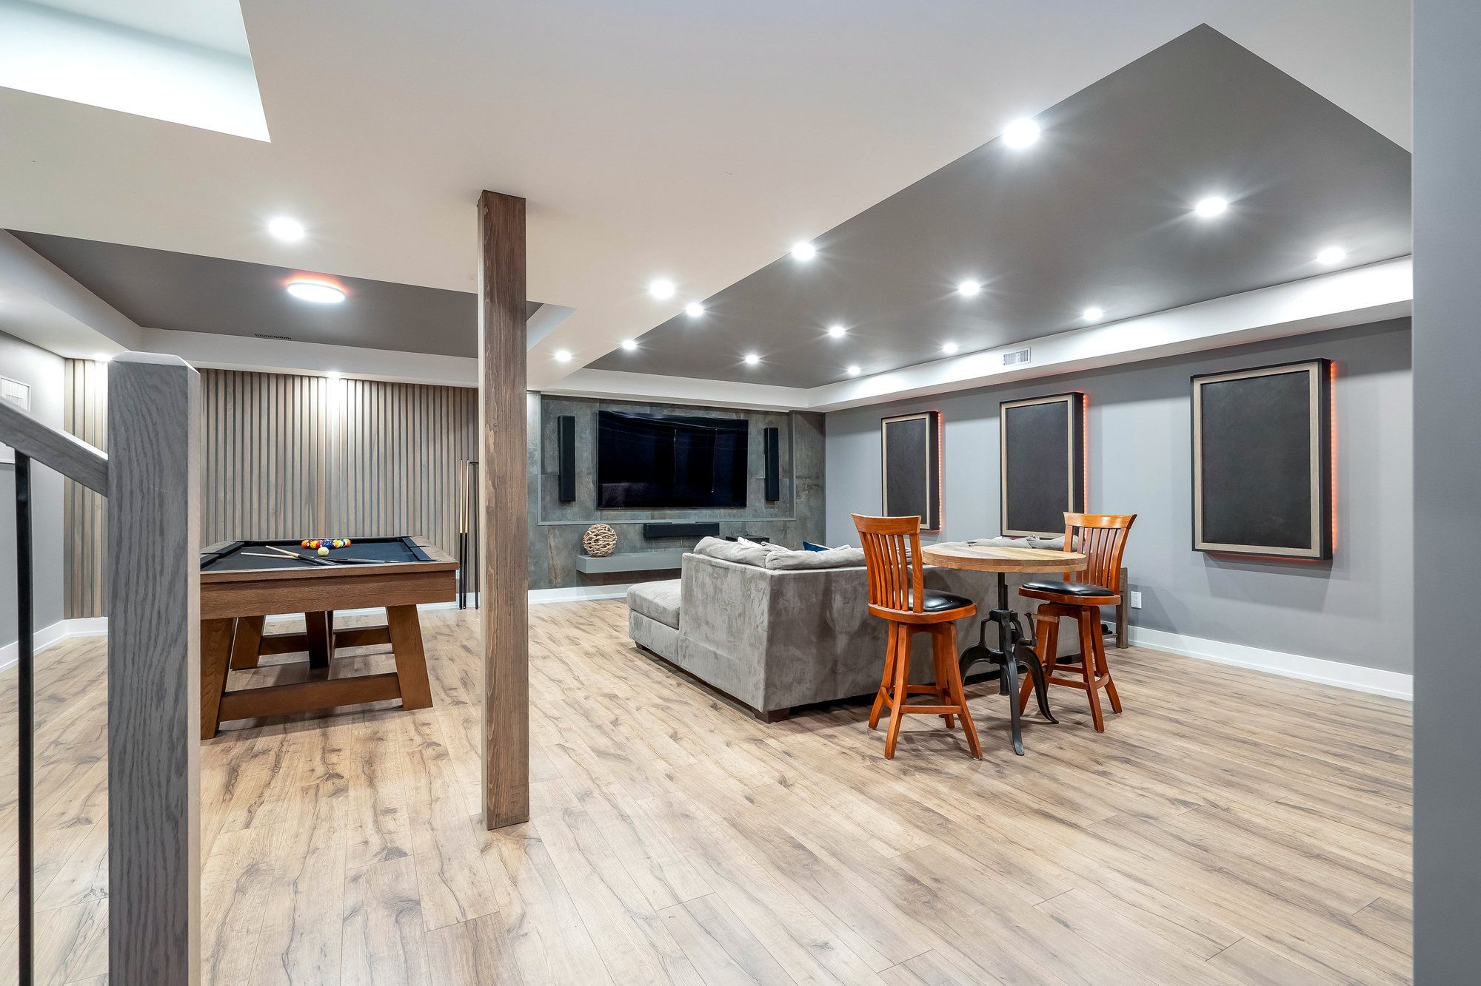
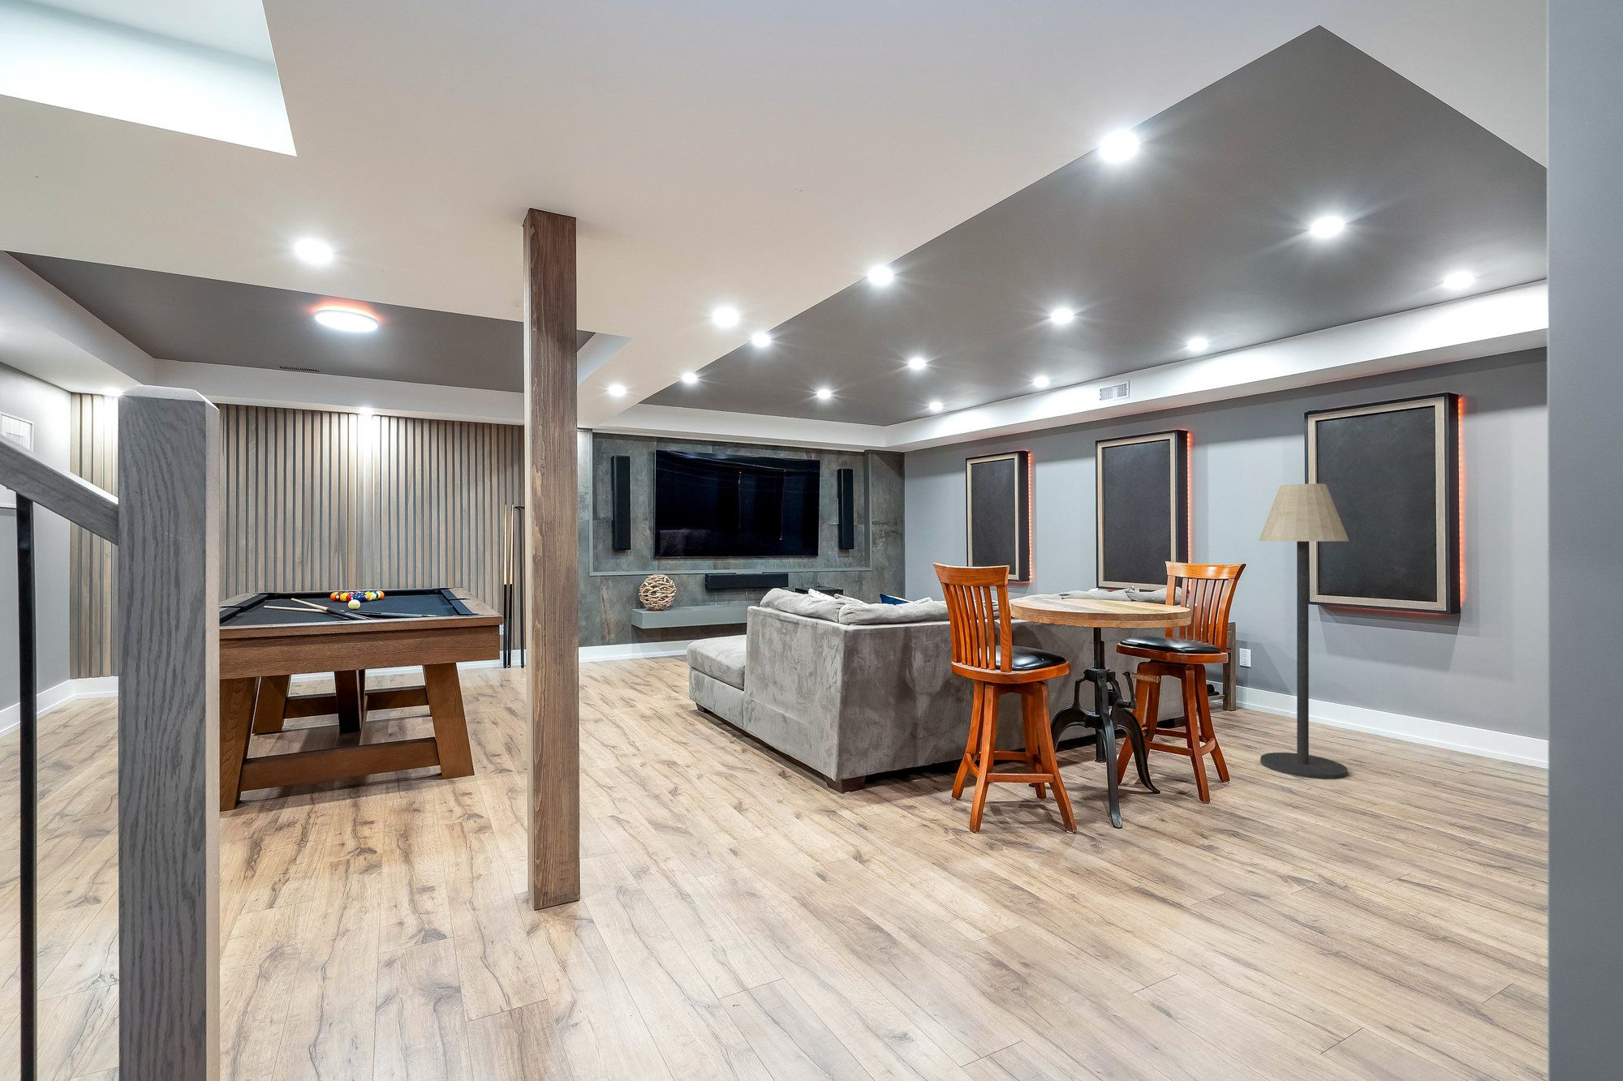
+ floor lamp (1302, 626)
